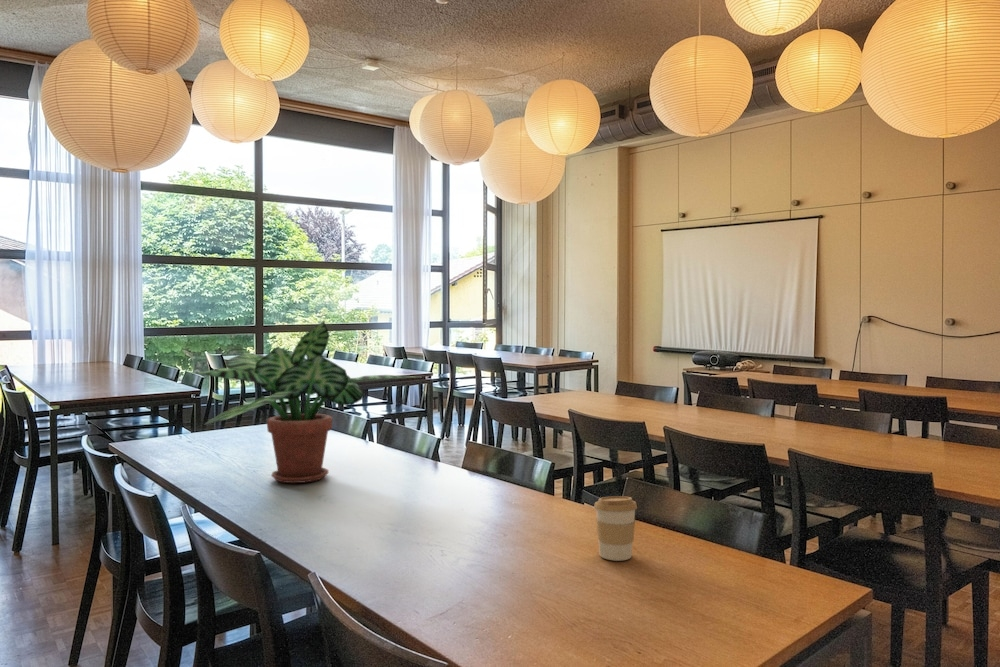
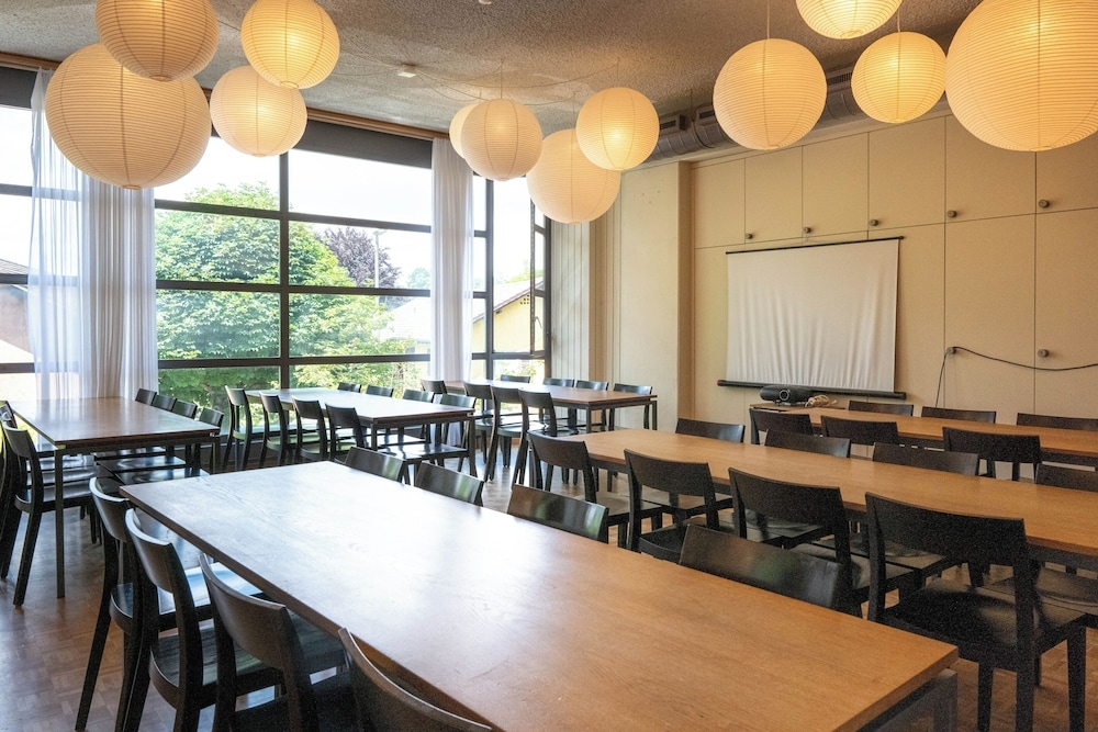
- potted plant (289, 398)
- coffee cup (615, 525)
